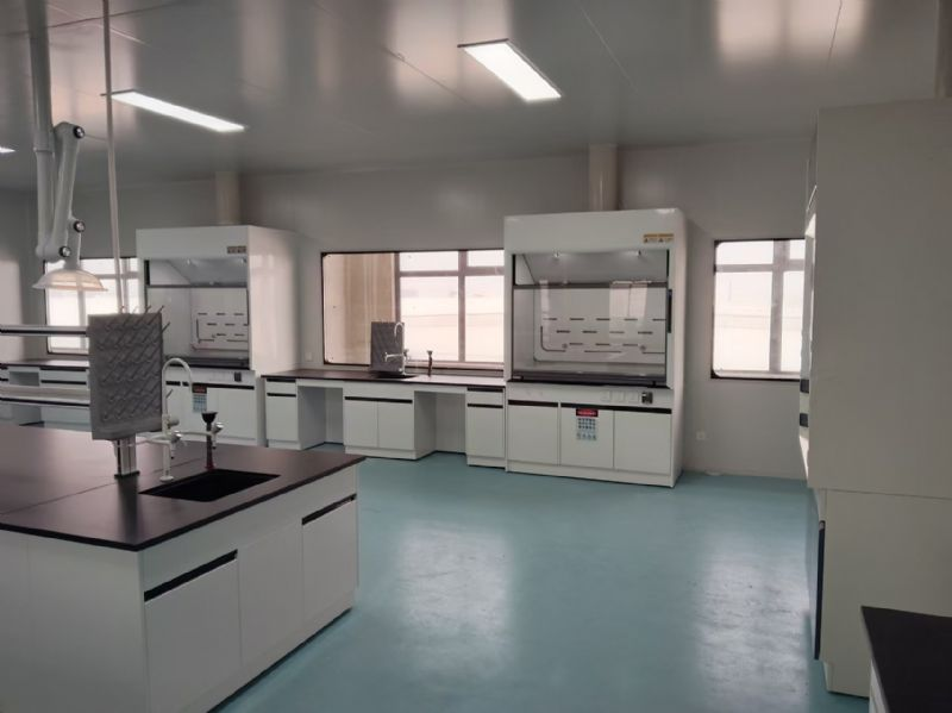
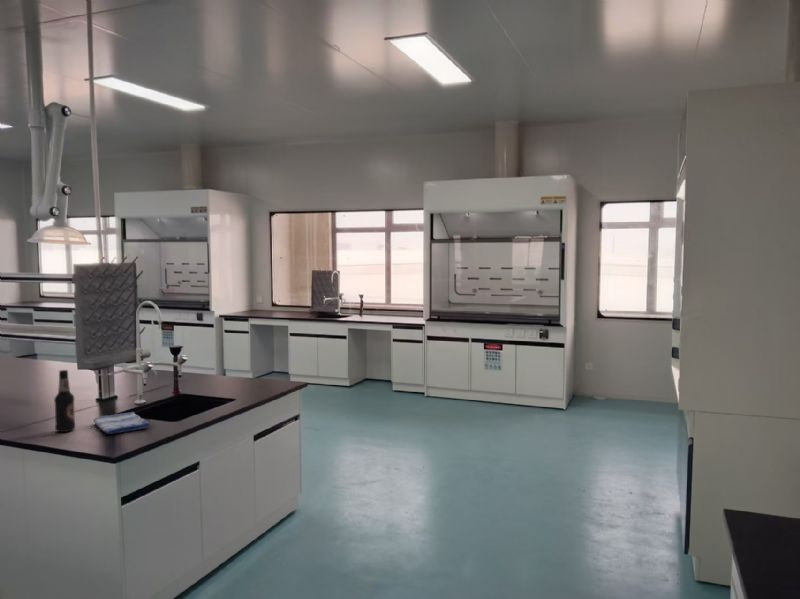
+ dish towel (121, 422)
+ bottle (64, 400)
